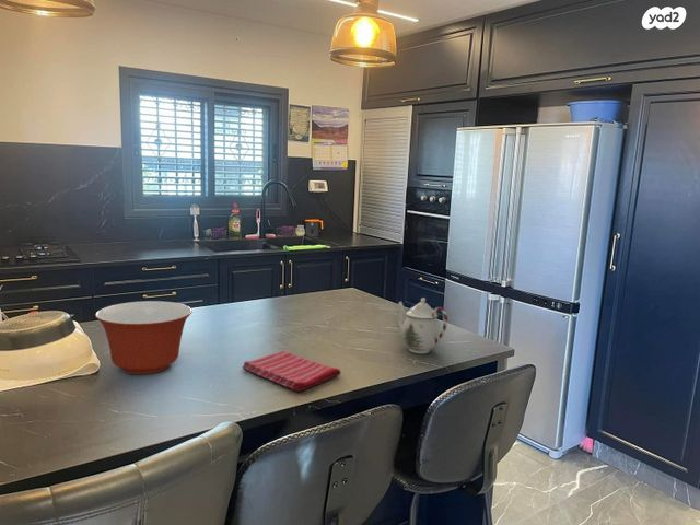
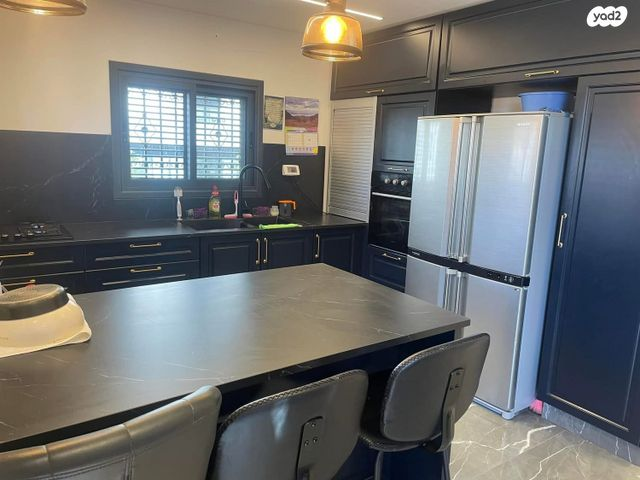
- mixing bowl (145, 338)
- teapot (420, 324)
- dish towel (291, 368)
